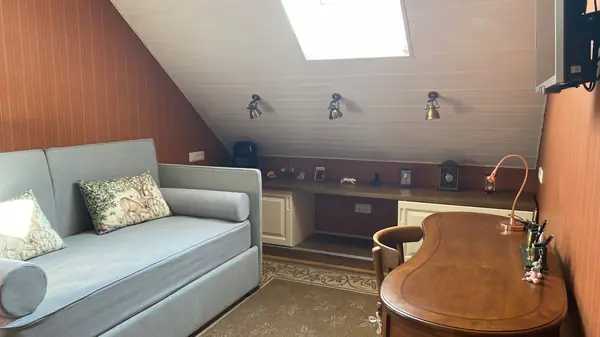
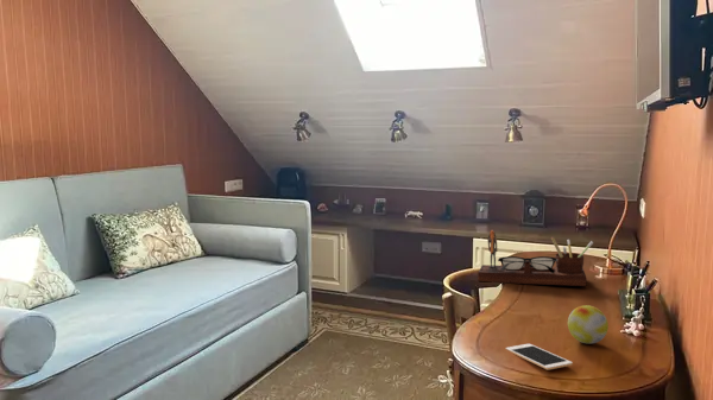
+ decorative ball (587, 324)
+ desk organizer (536, 256)
+ cell phone (537, 355)
